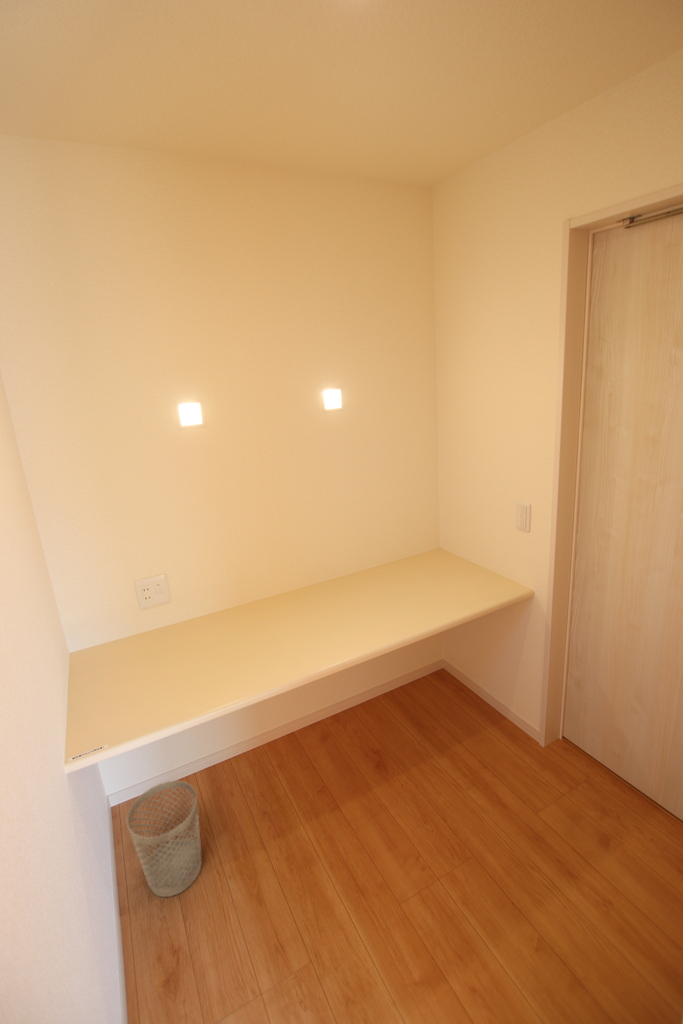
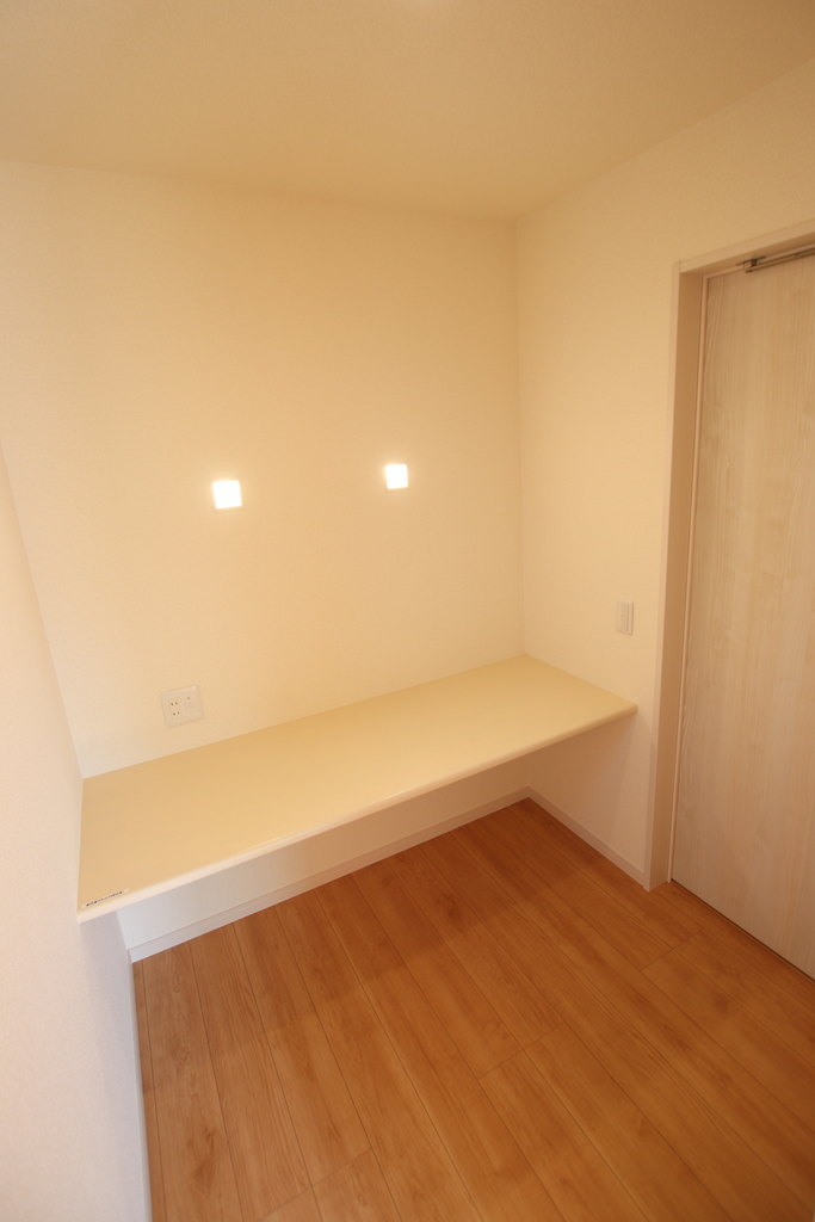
- wastebasket (169, 839)
